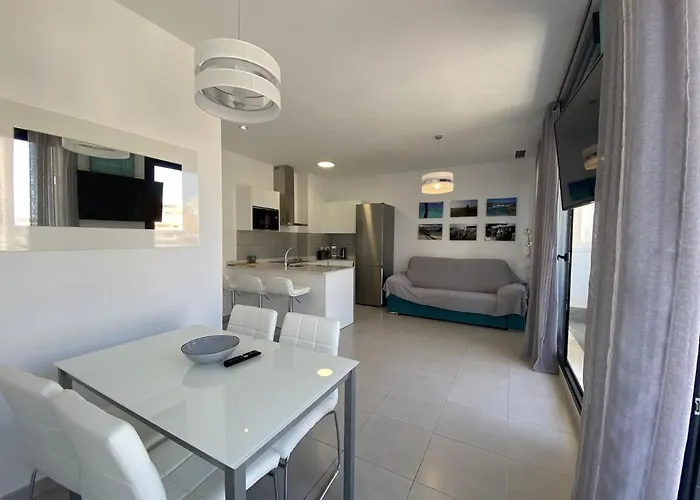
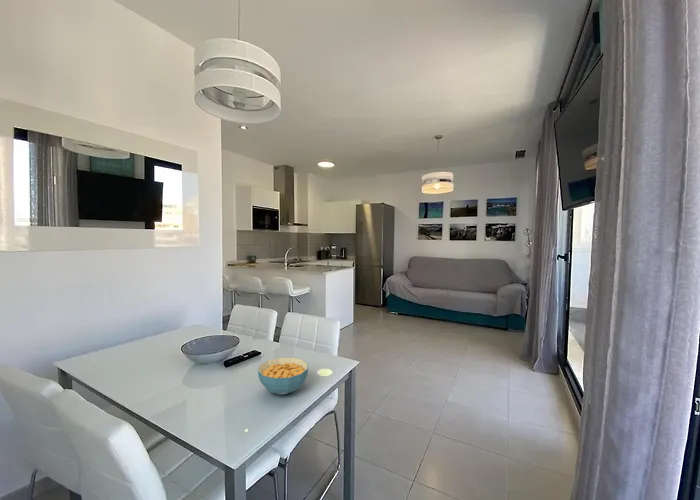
+ cereal bowl (283, 378)
